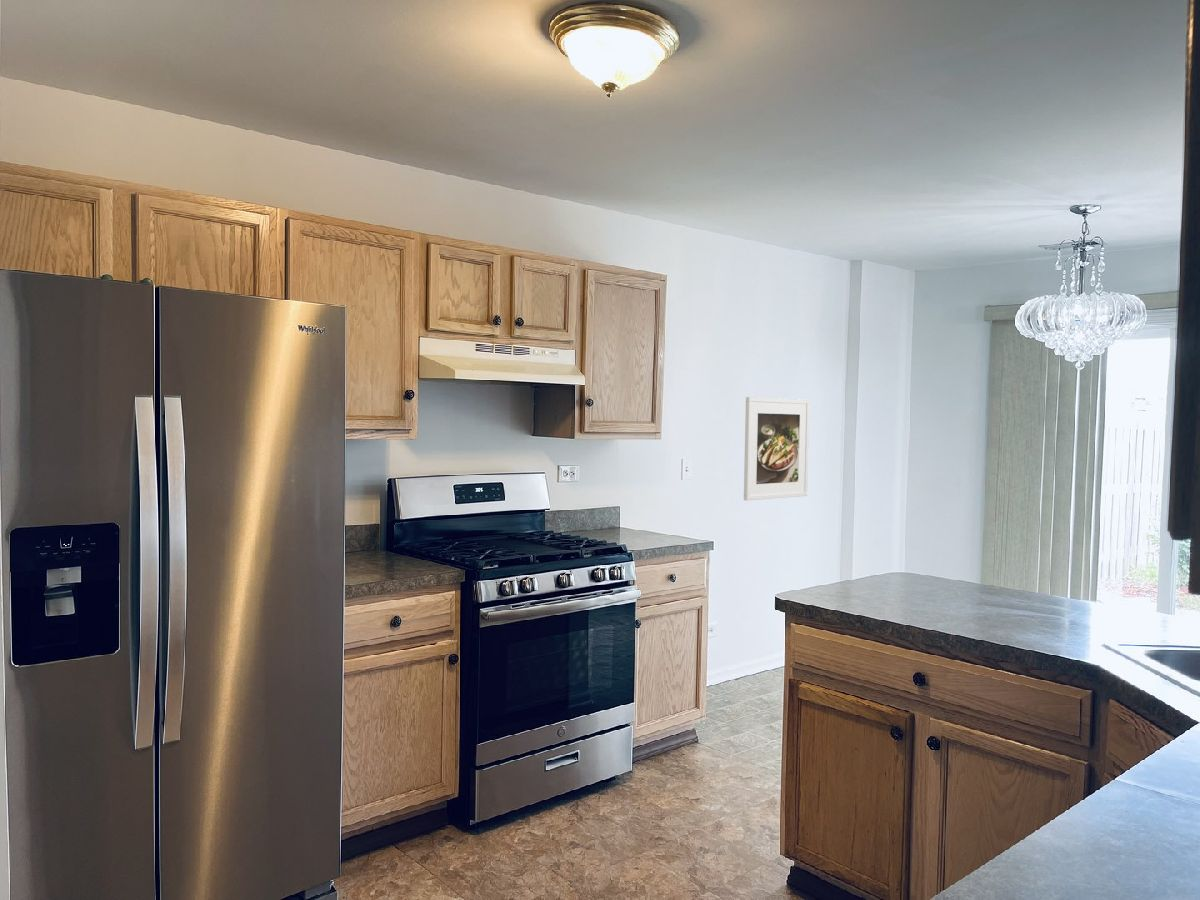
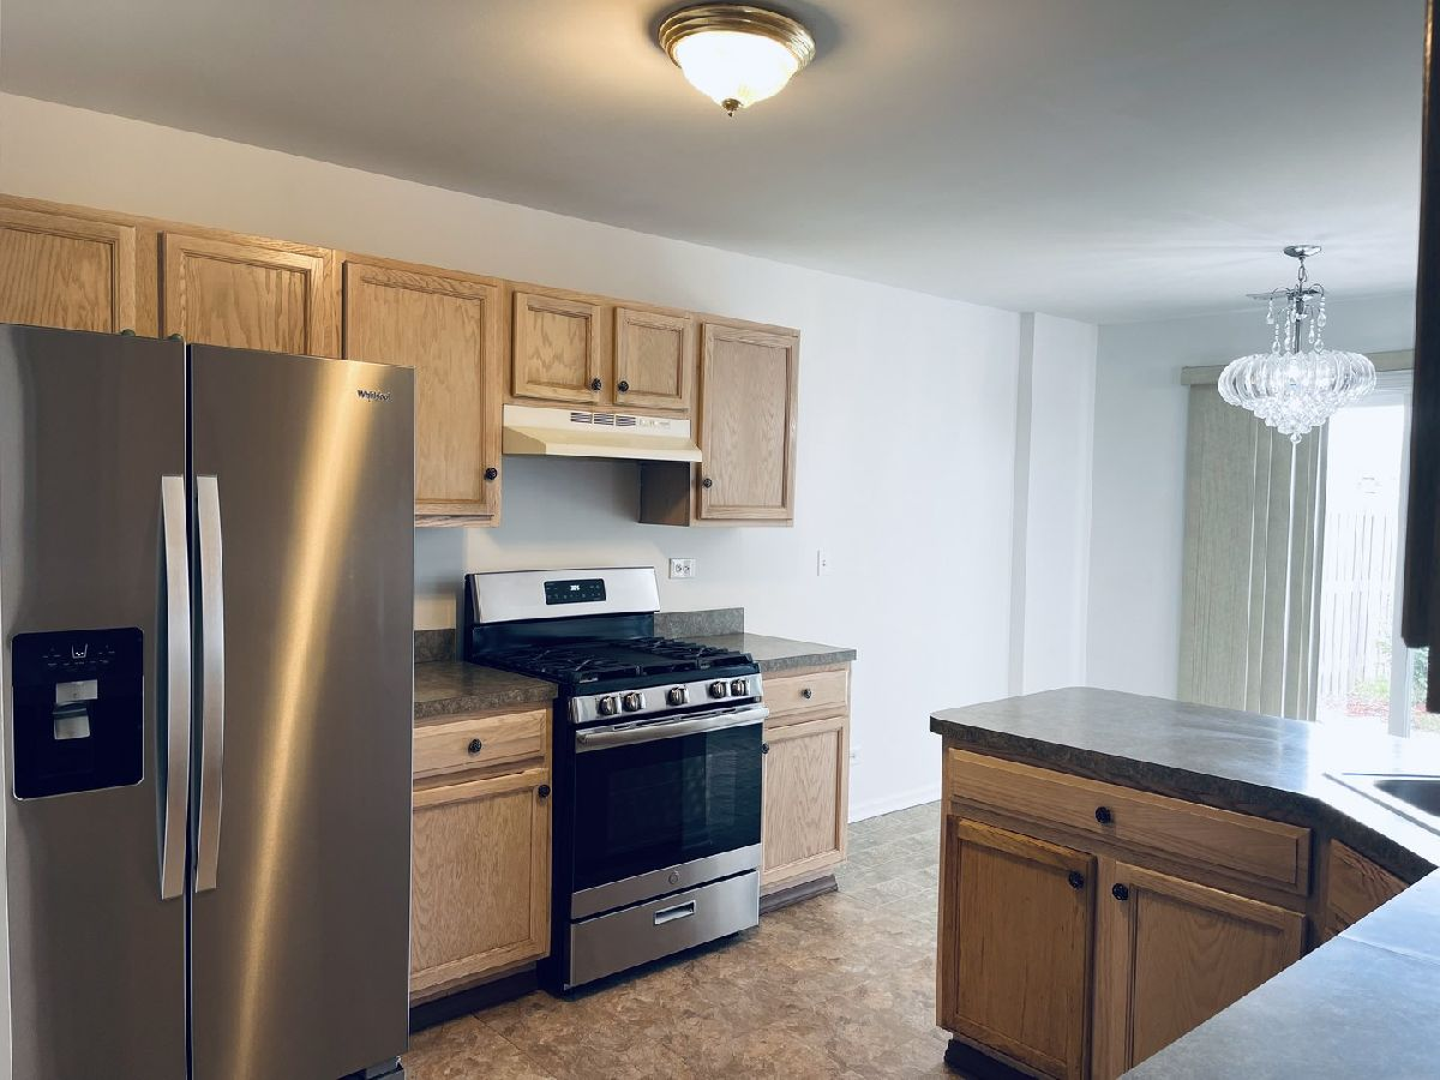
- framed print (777, 448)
